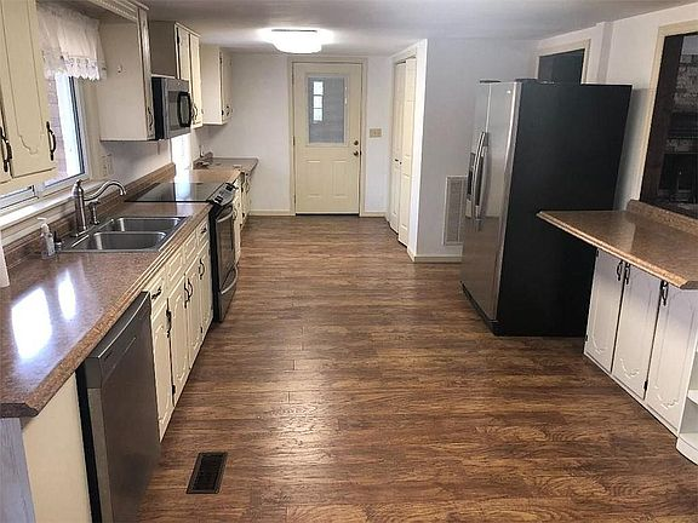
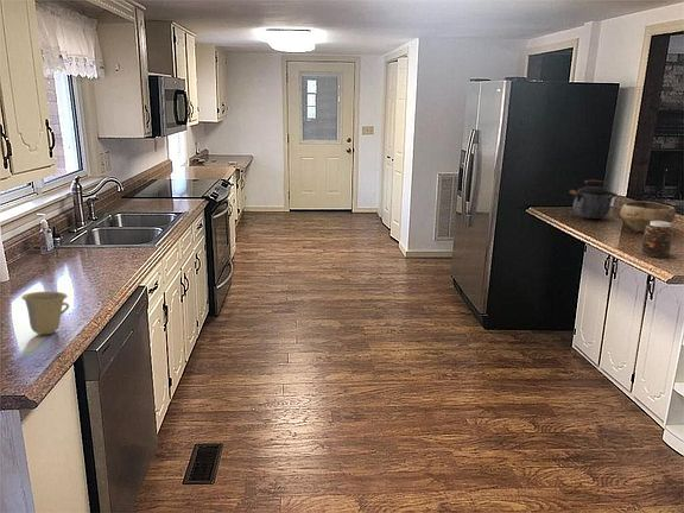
+ bowl (646, 217)
+ cup (46, 312)
+ kettle (591, 198)
+ jar (657, 238)
